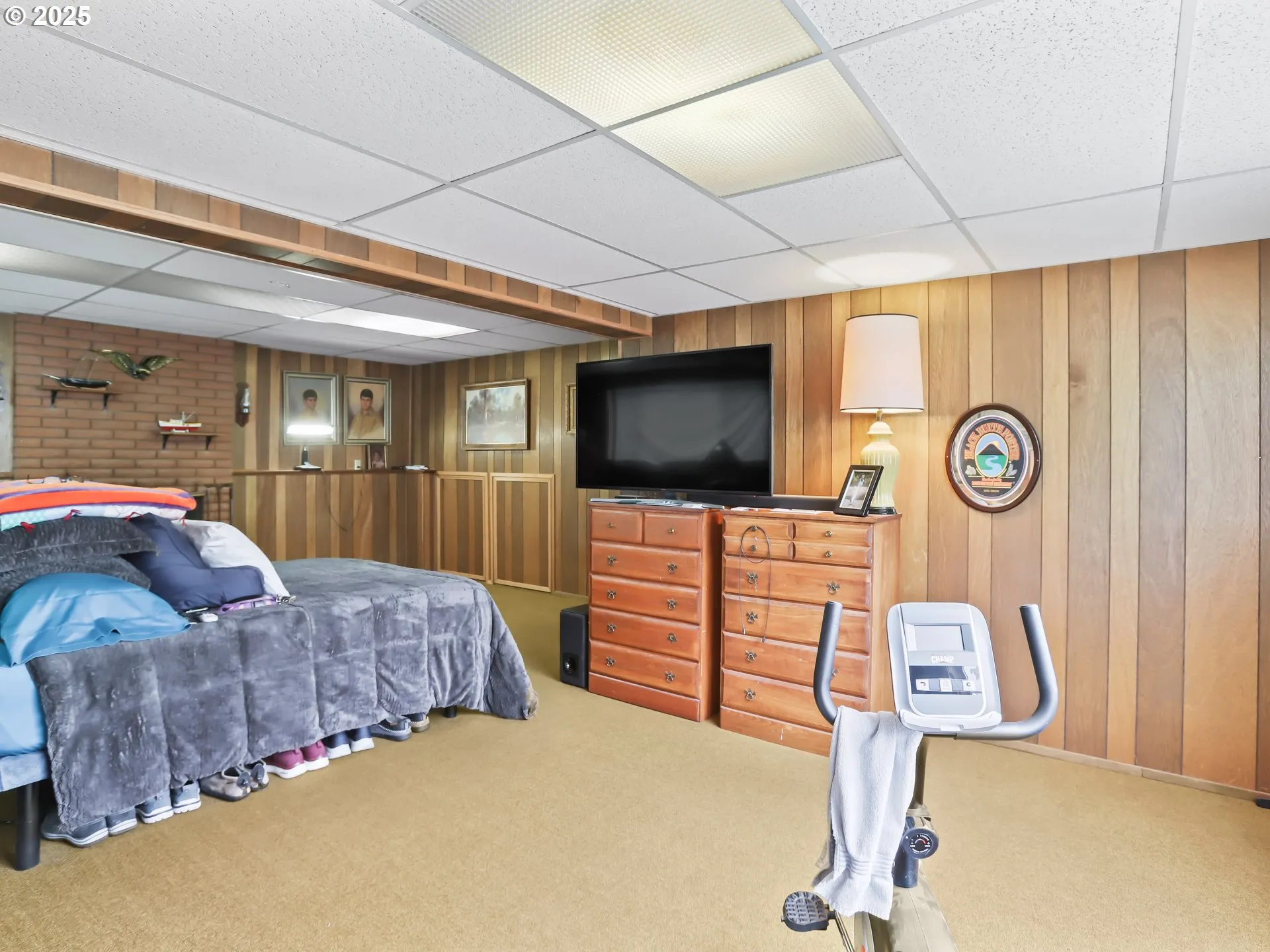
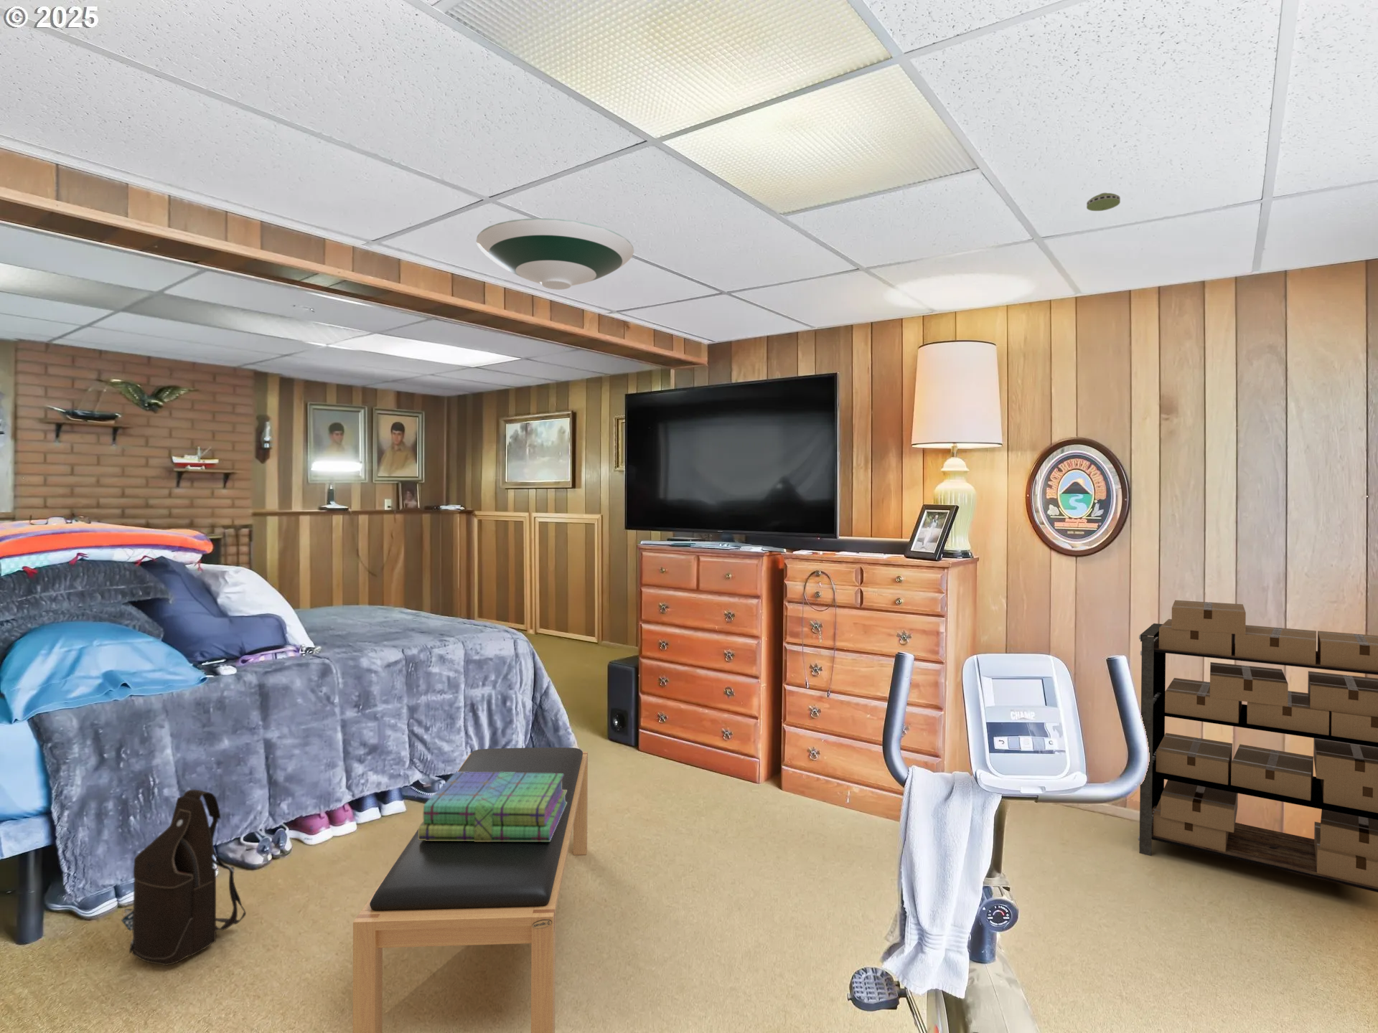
+ stack of books (497, 804)
+ smoke detector (1103, 202)
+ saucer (557, 267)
+ bench (500, 868)
+ shelving unit (1273, 731)
+ shoulder bag (180, 869)
